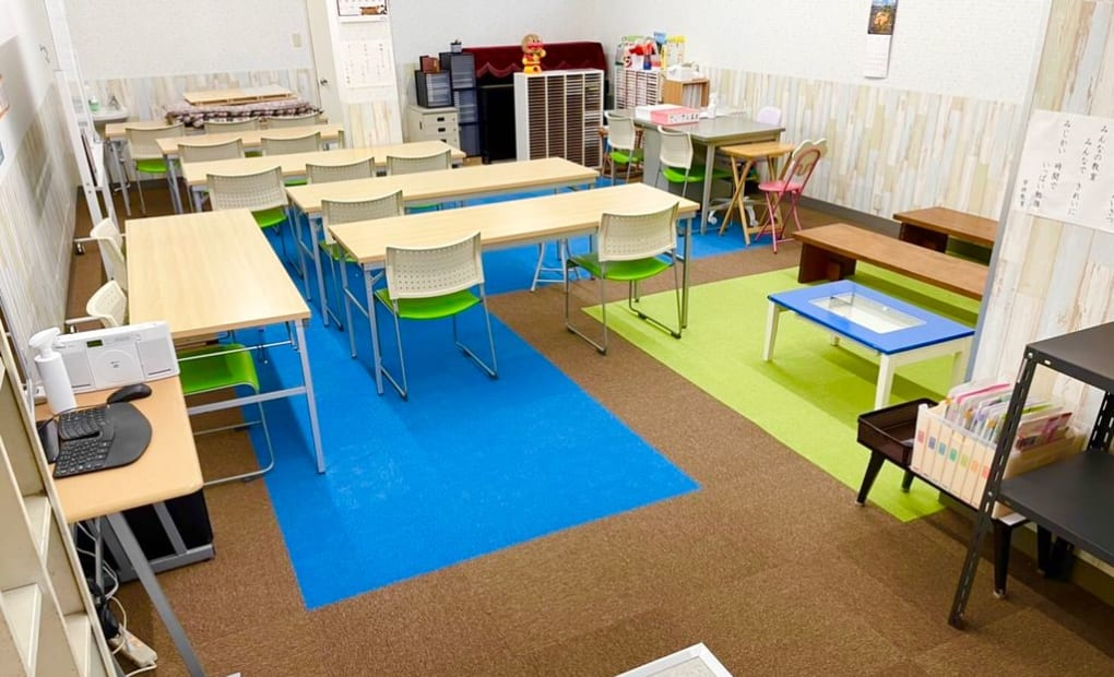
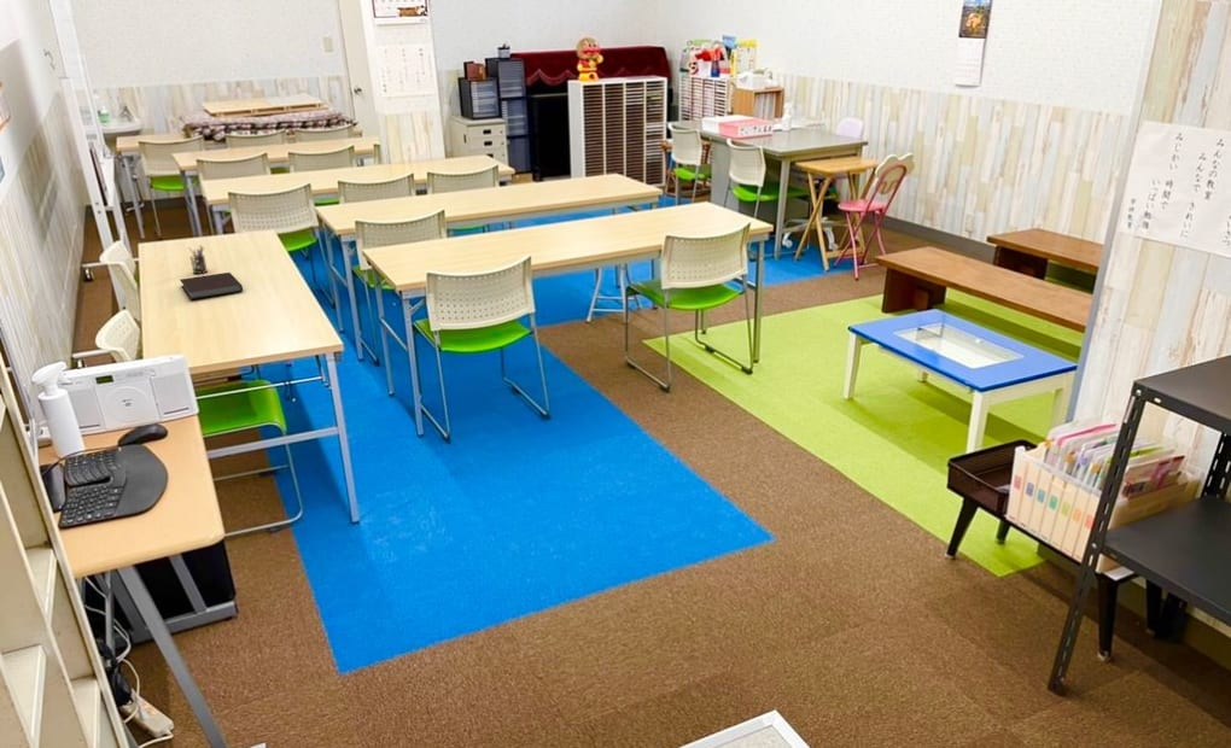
+ pen holder (199, 258)
+ notebook (210, 285)
